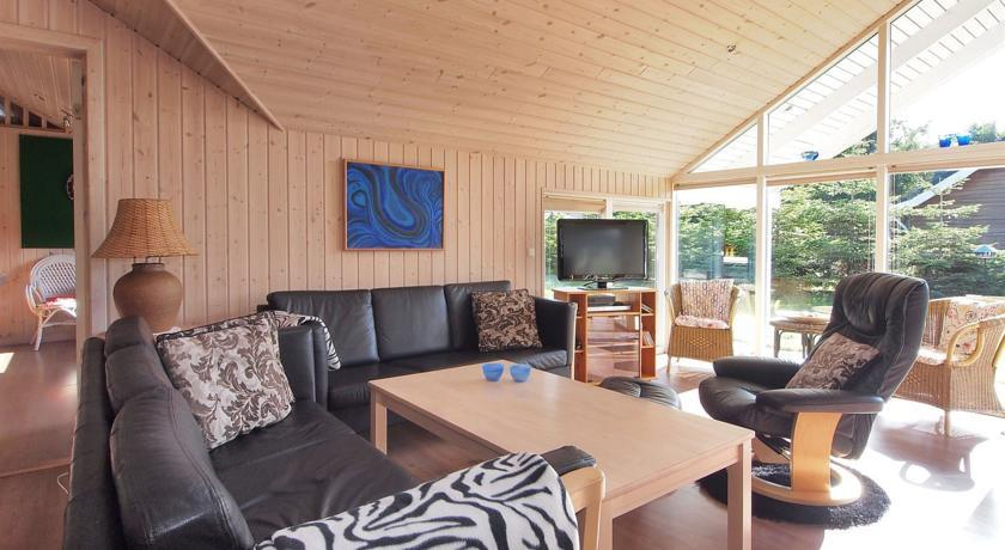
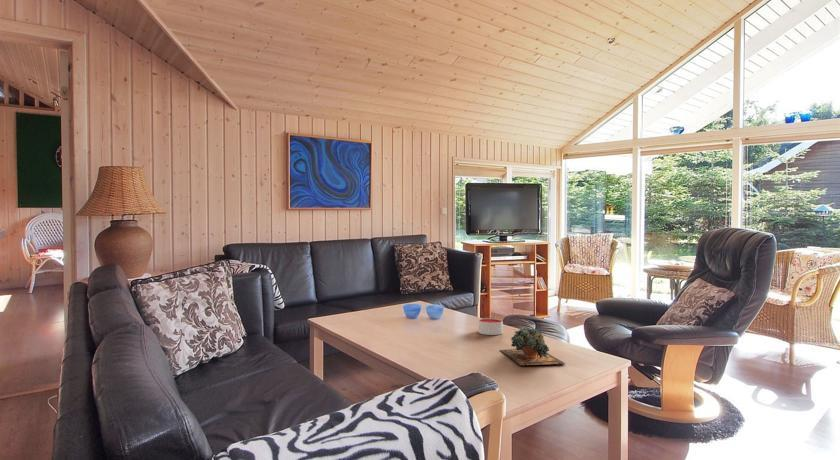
+ candle (490, 325)
+ succulent plant (531, 342)
